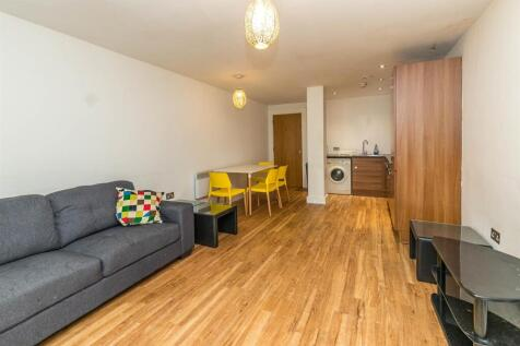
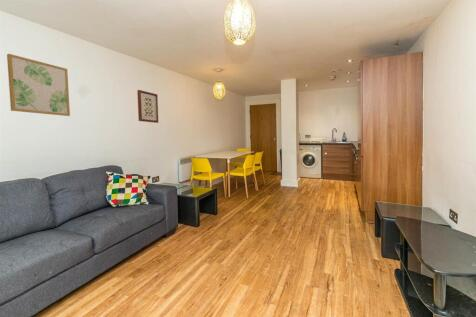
+ wall art (148, 107)
+ wall art (41, 88)
